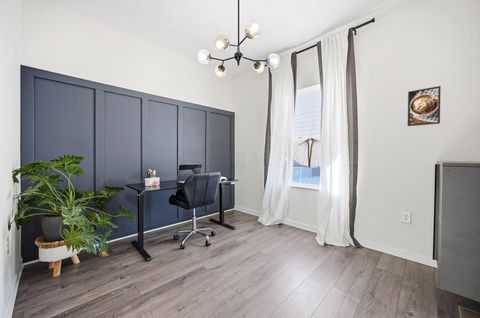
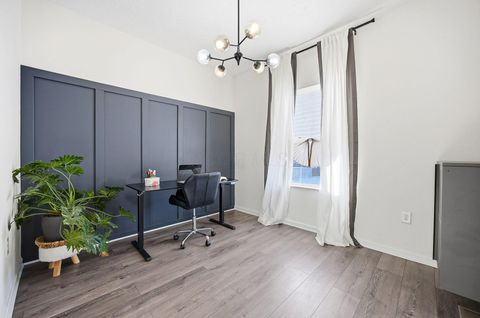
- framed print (423, 107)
